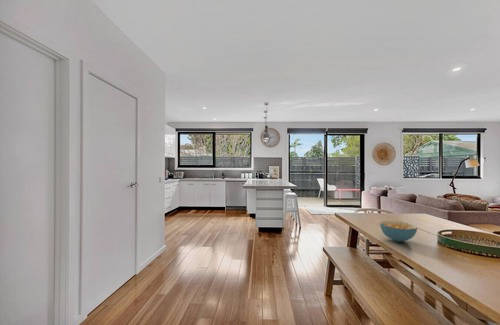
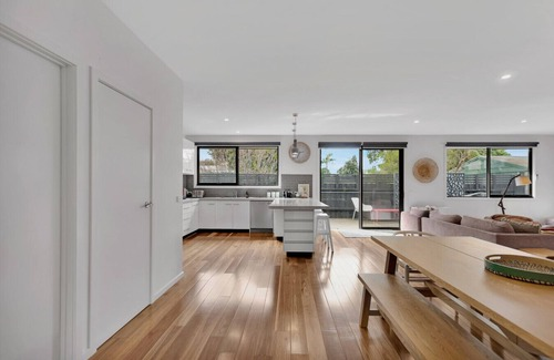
- cereal bowl (397, 232)
